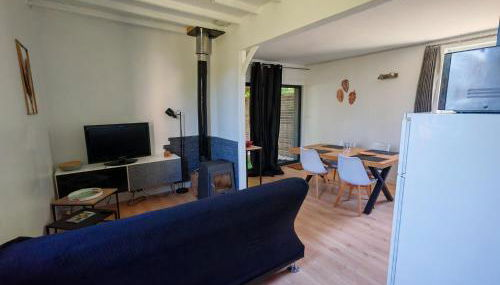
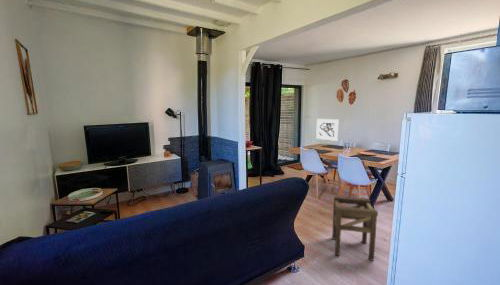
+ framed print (326, 129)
+ stool (352, 226)
